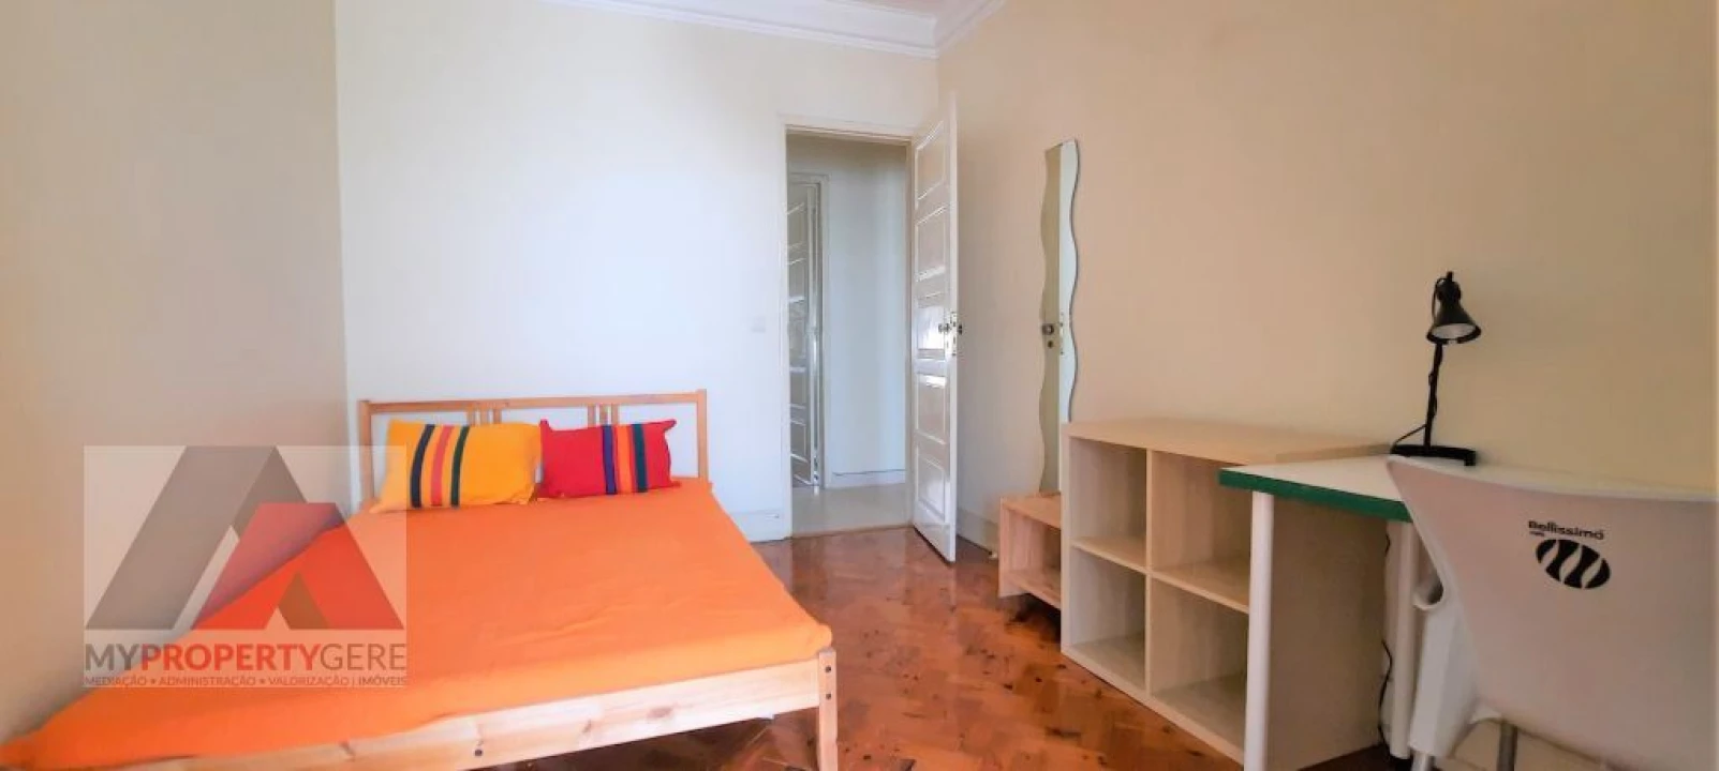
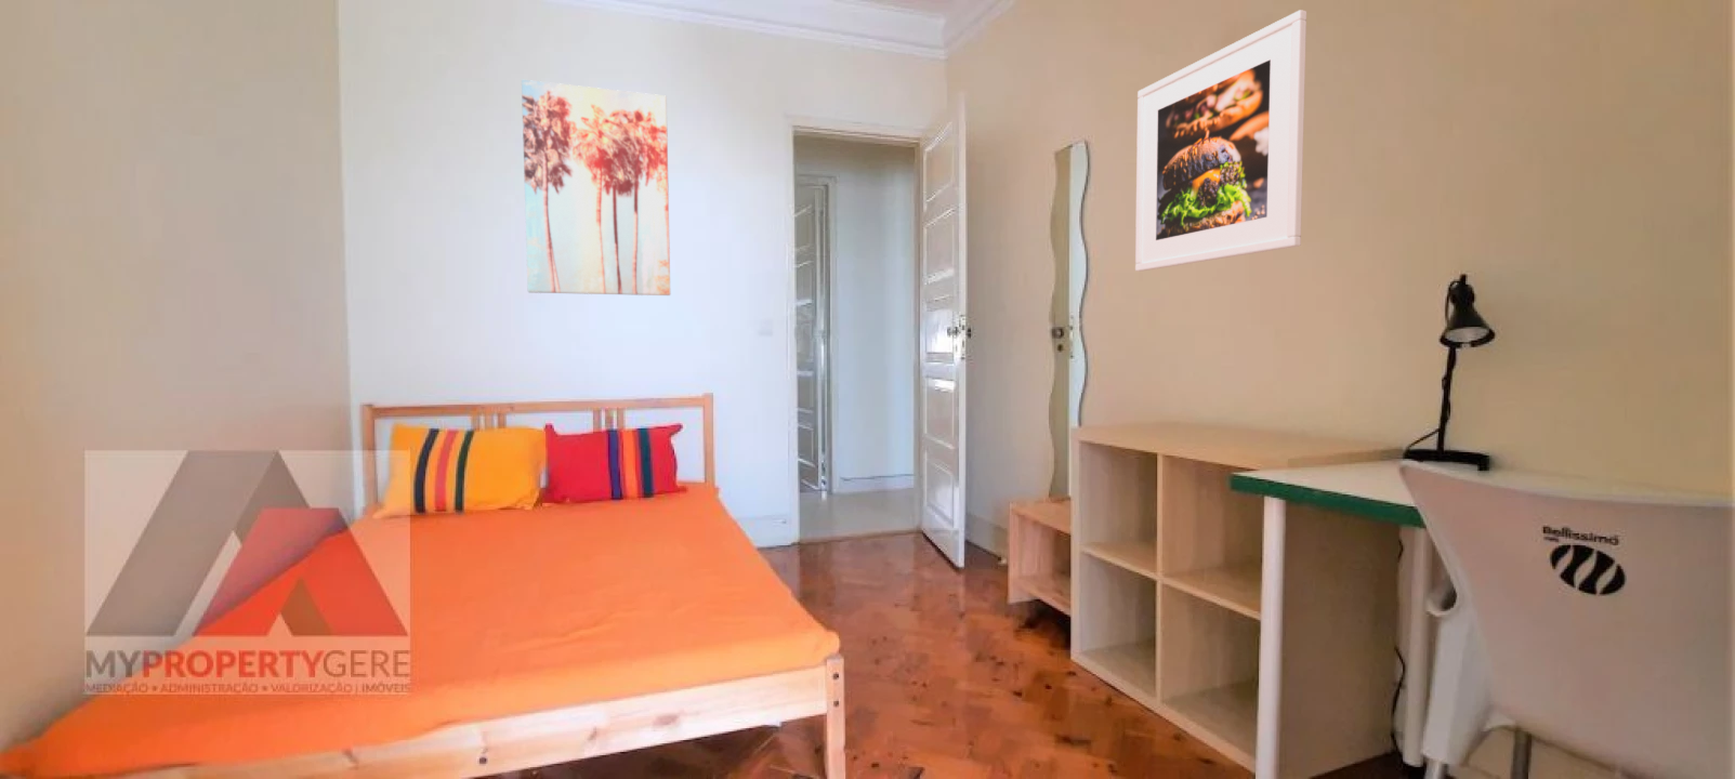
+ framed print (1209, 158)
+ wall art (599, 191)
